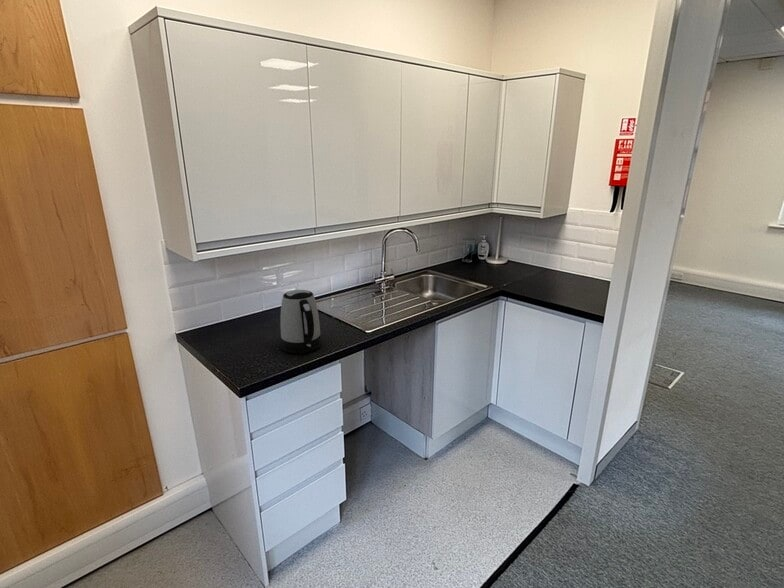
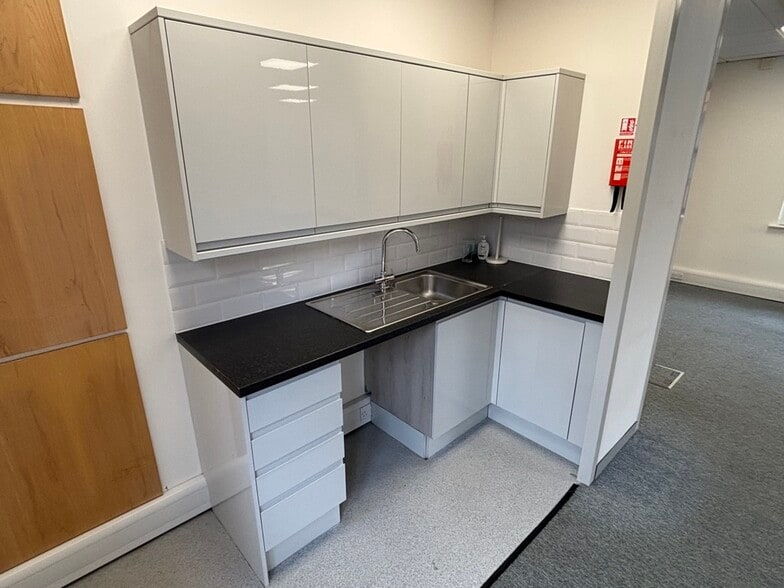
- kettle (301, 320)
